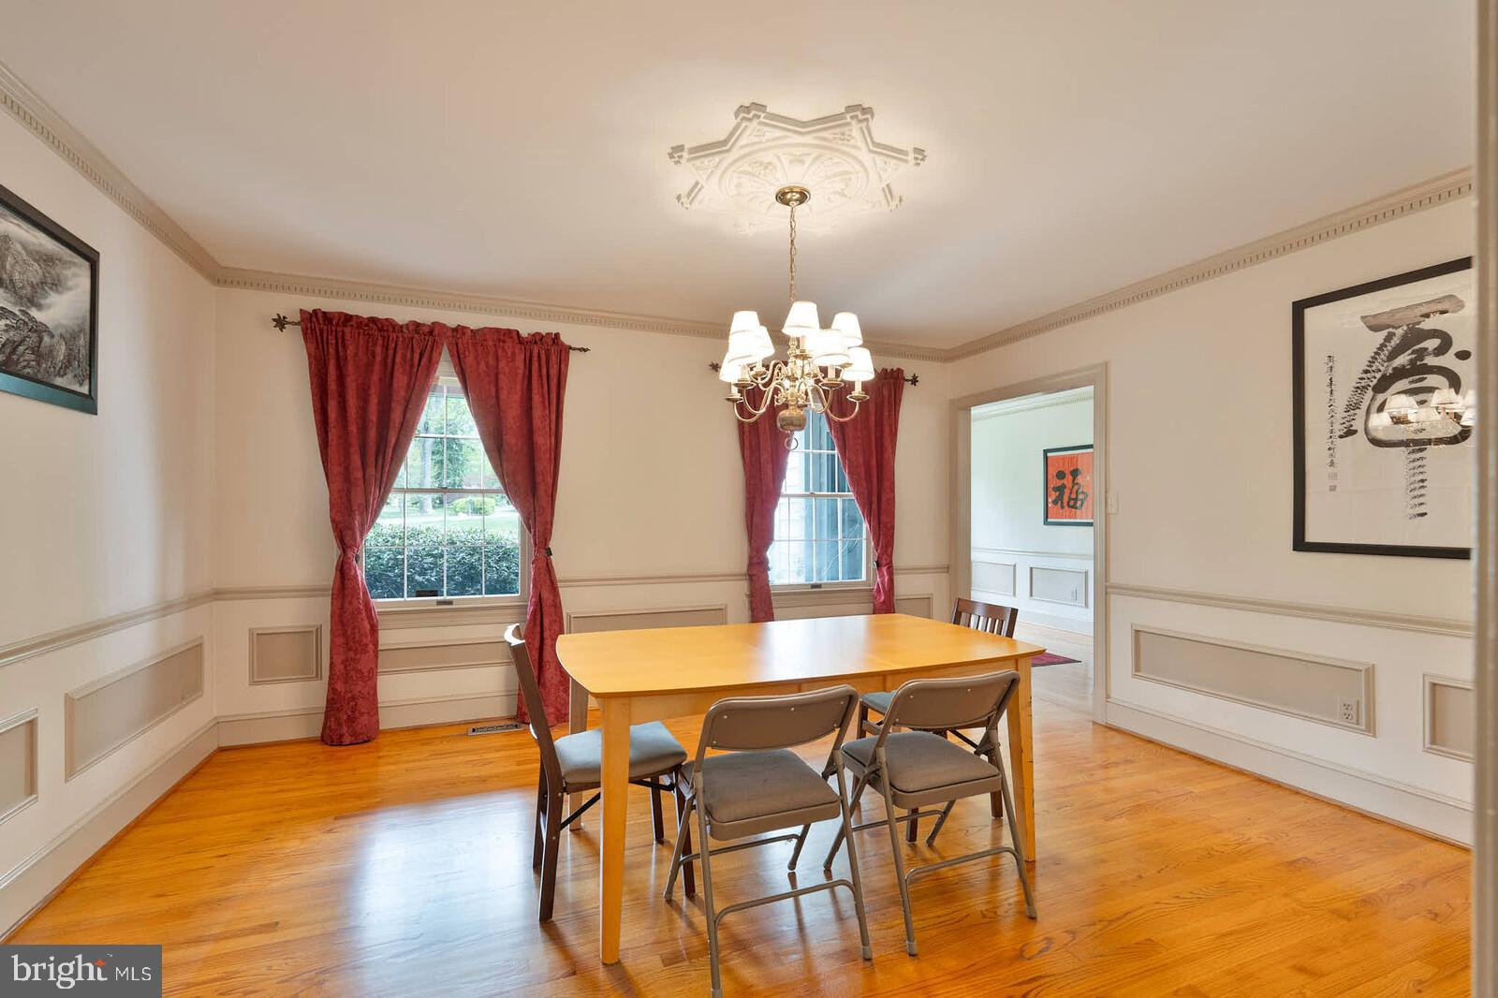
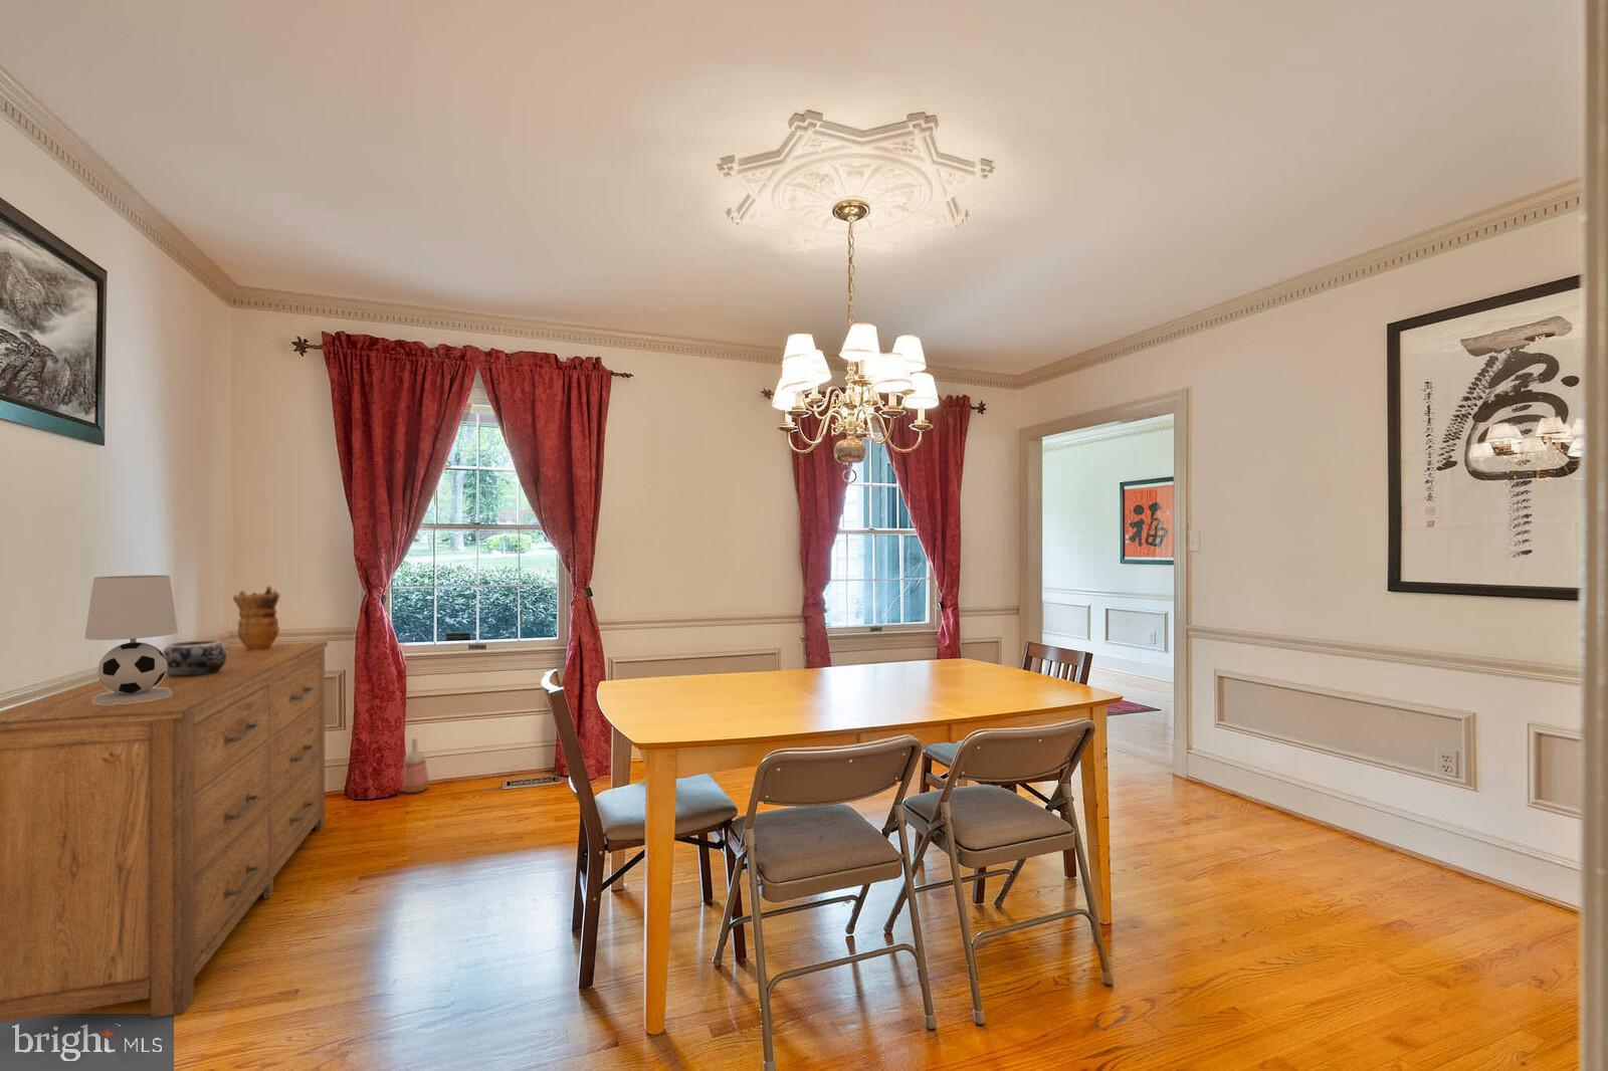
+ vase (257, 616)
+ vase (414, 765)
+ decorative bowl (194, 657)
+ table lamp (133, 636)
+ dresser (200, 788)
